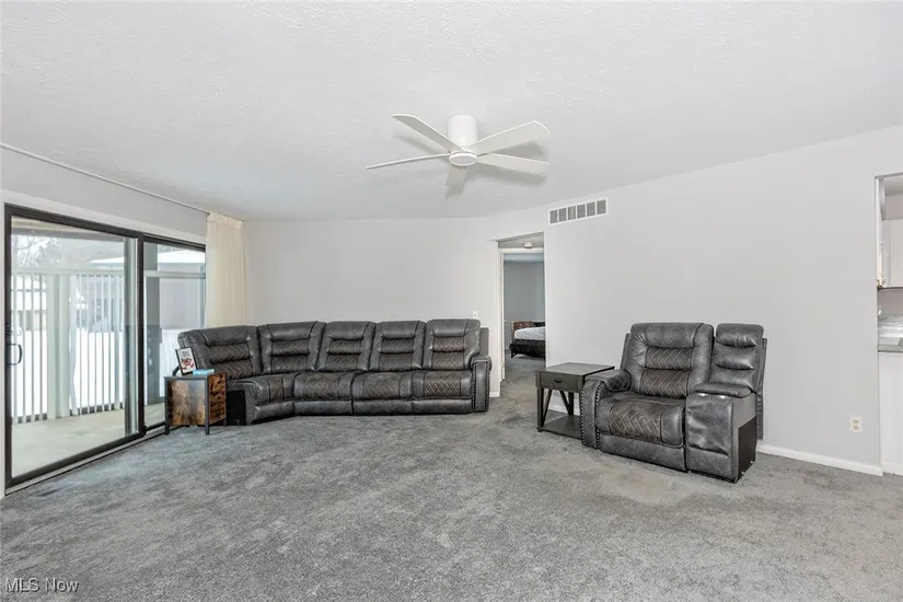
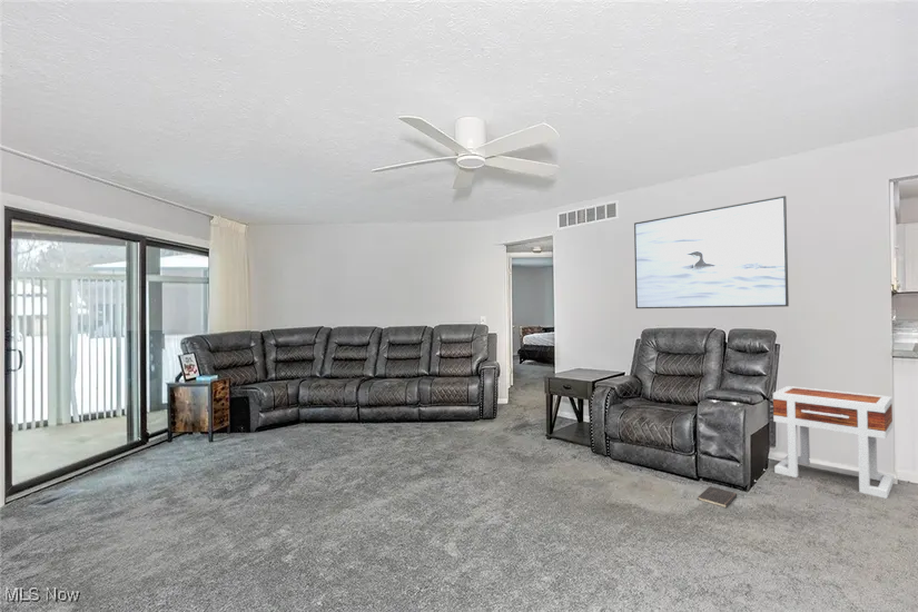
+ hardcover book (718, 496)
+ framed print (701, 259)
+ side table (830, 430)
